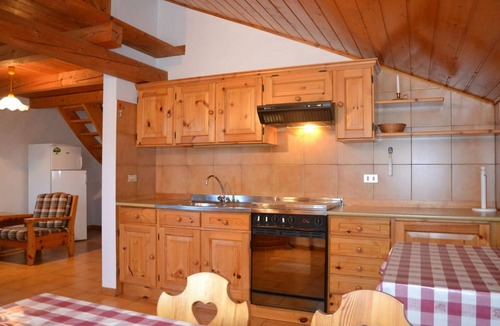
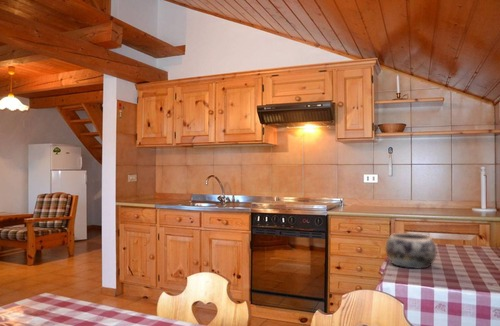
+ decorative bowl (410, 250)
